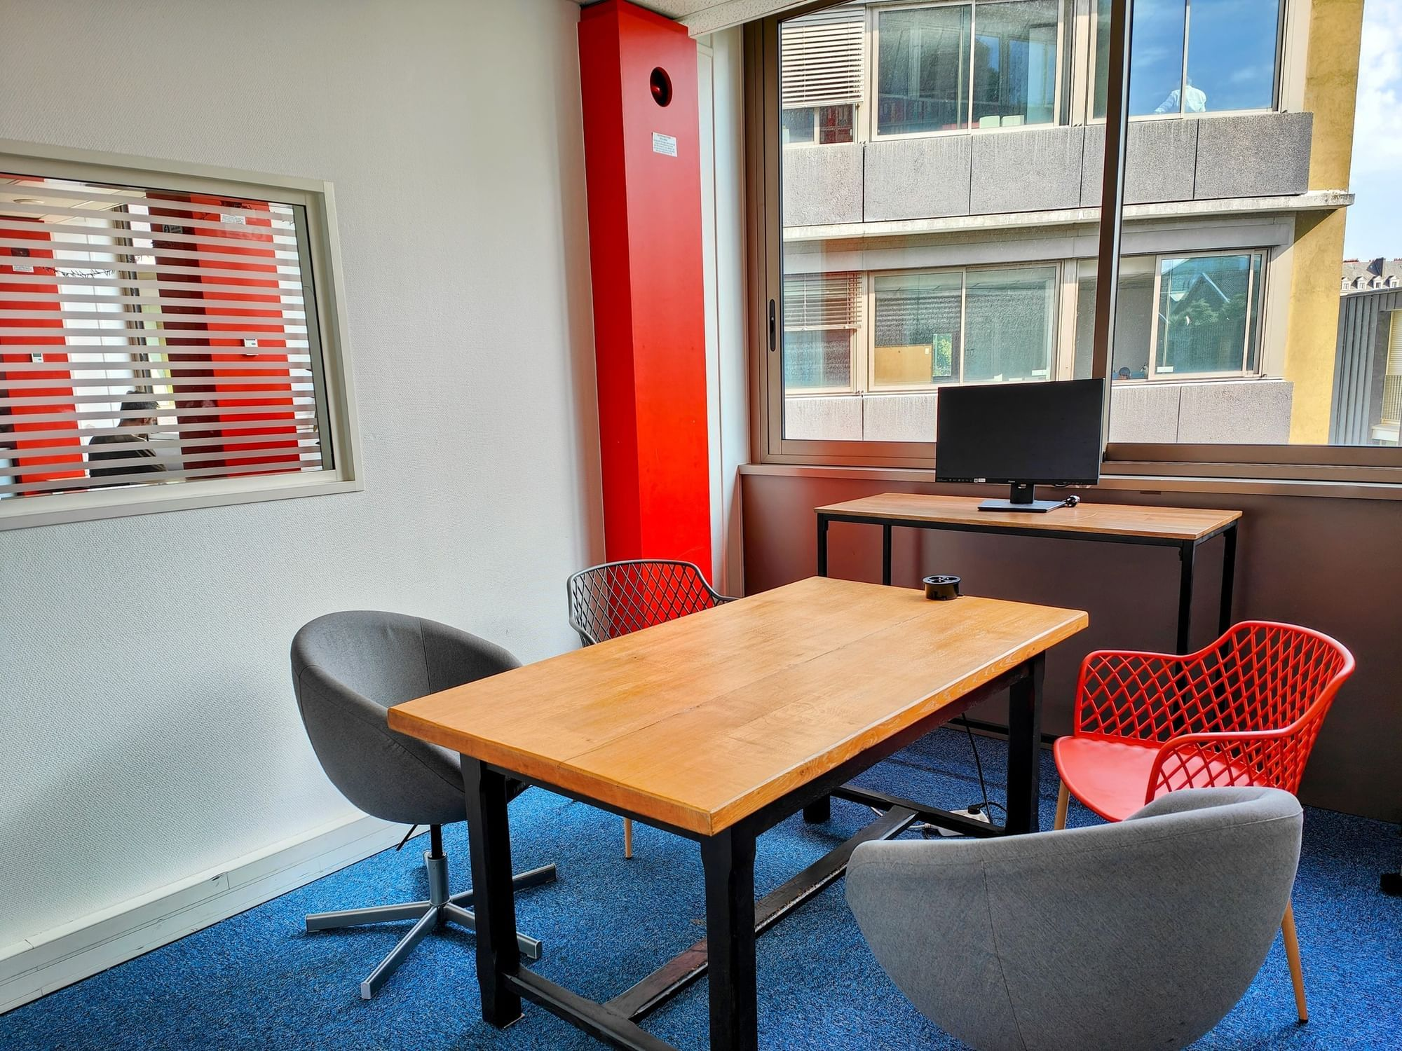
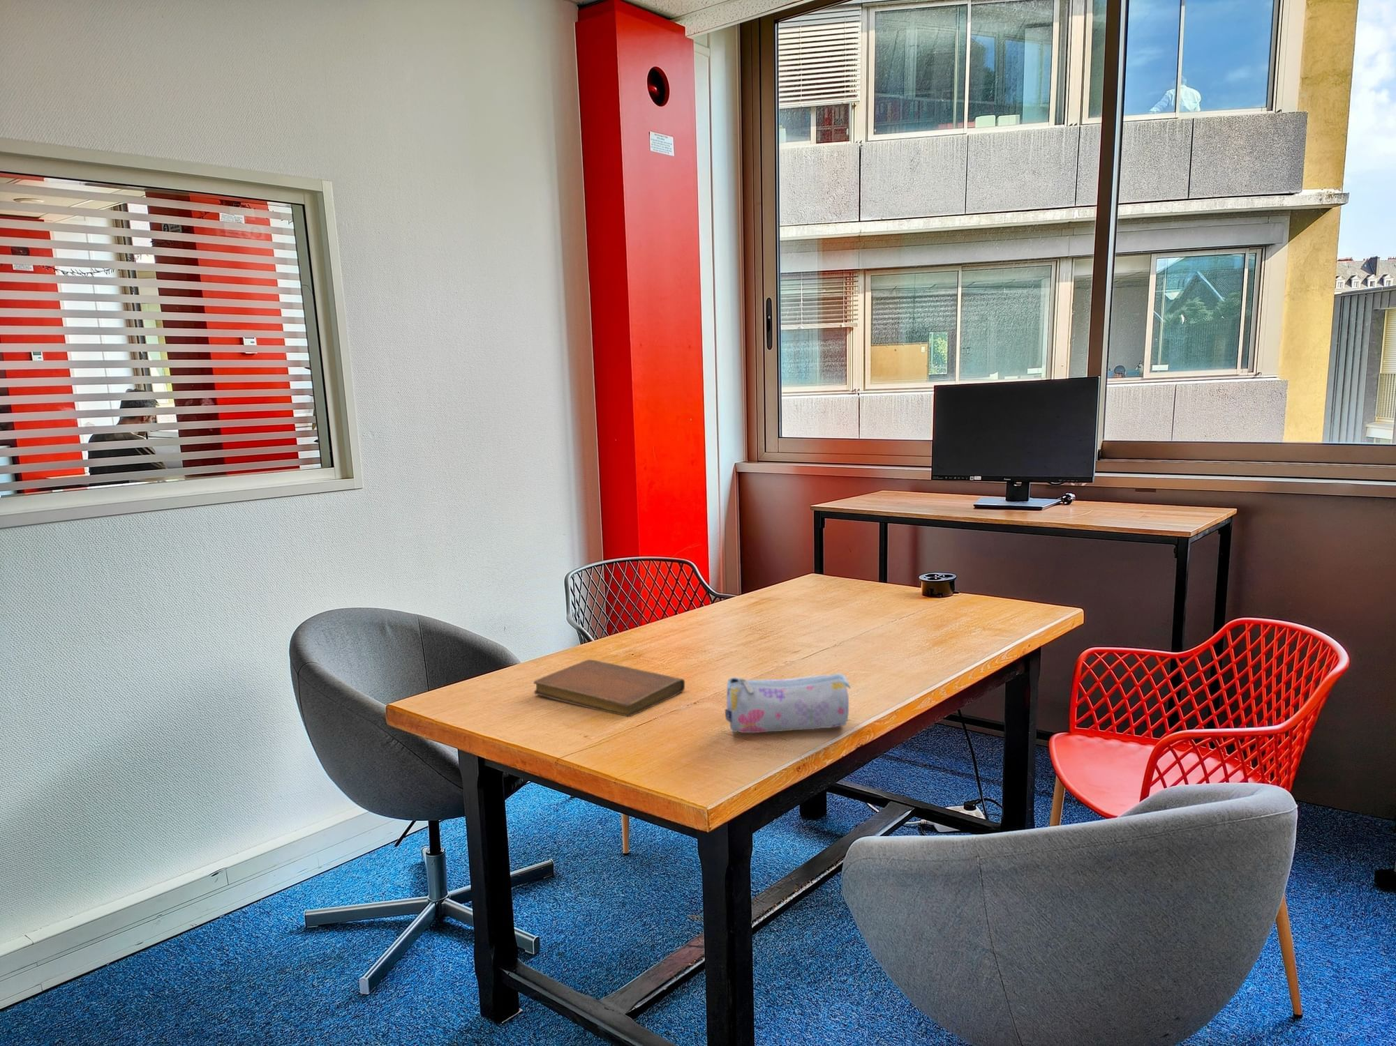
+ notebook (608, 686)
+ pencil case (786, 701)
